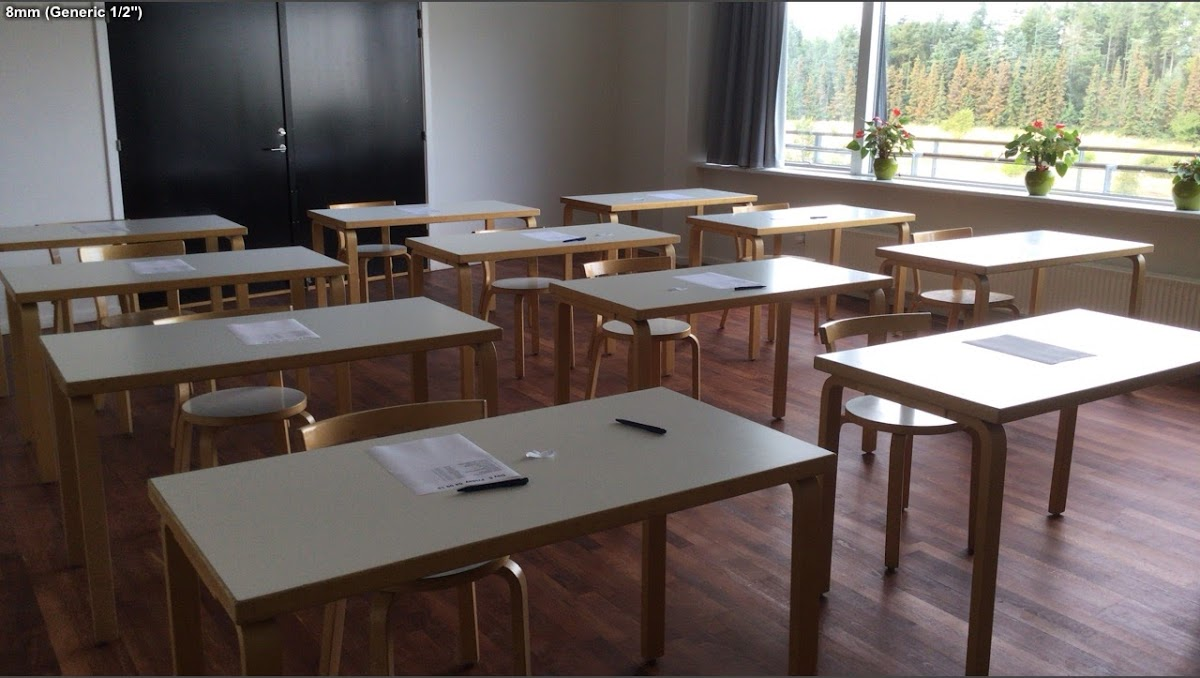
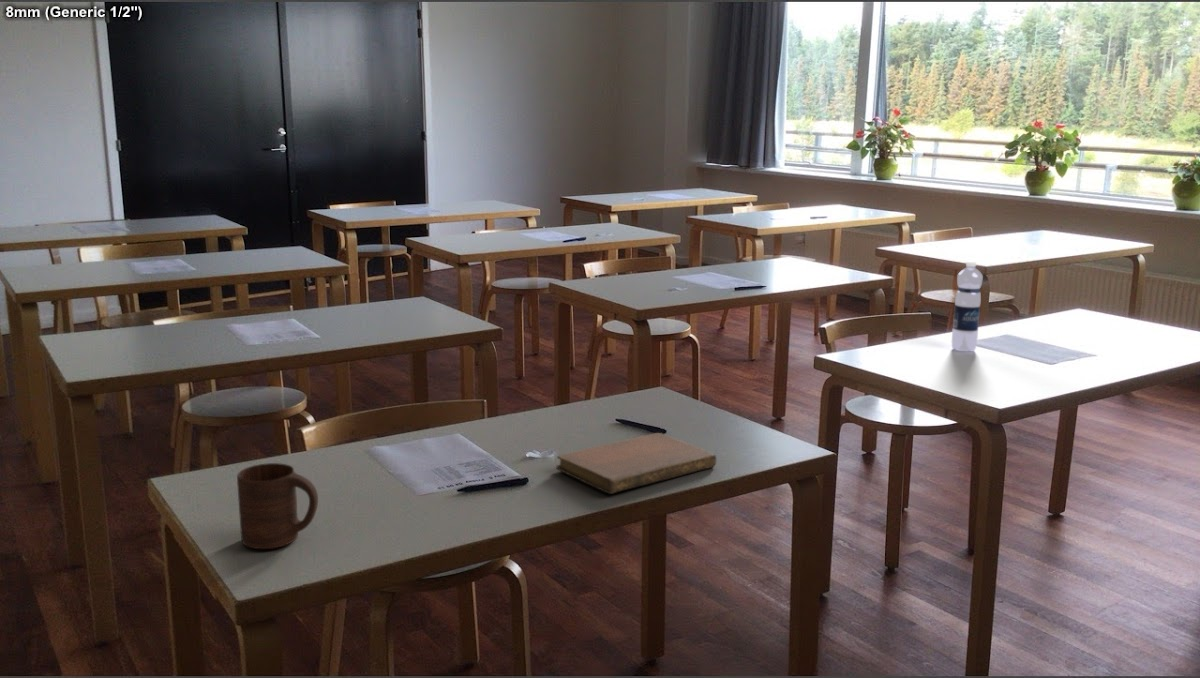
+ water bottle (967, 306)
+ cup (277, 505)
+ notebook (636, 461)
